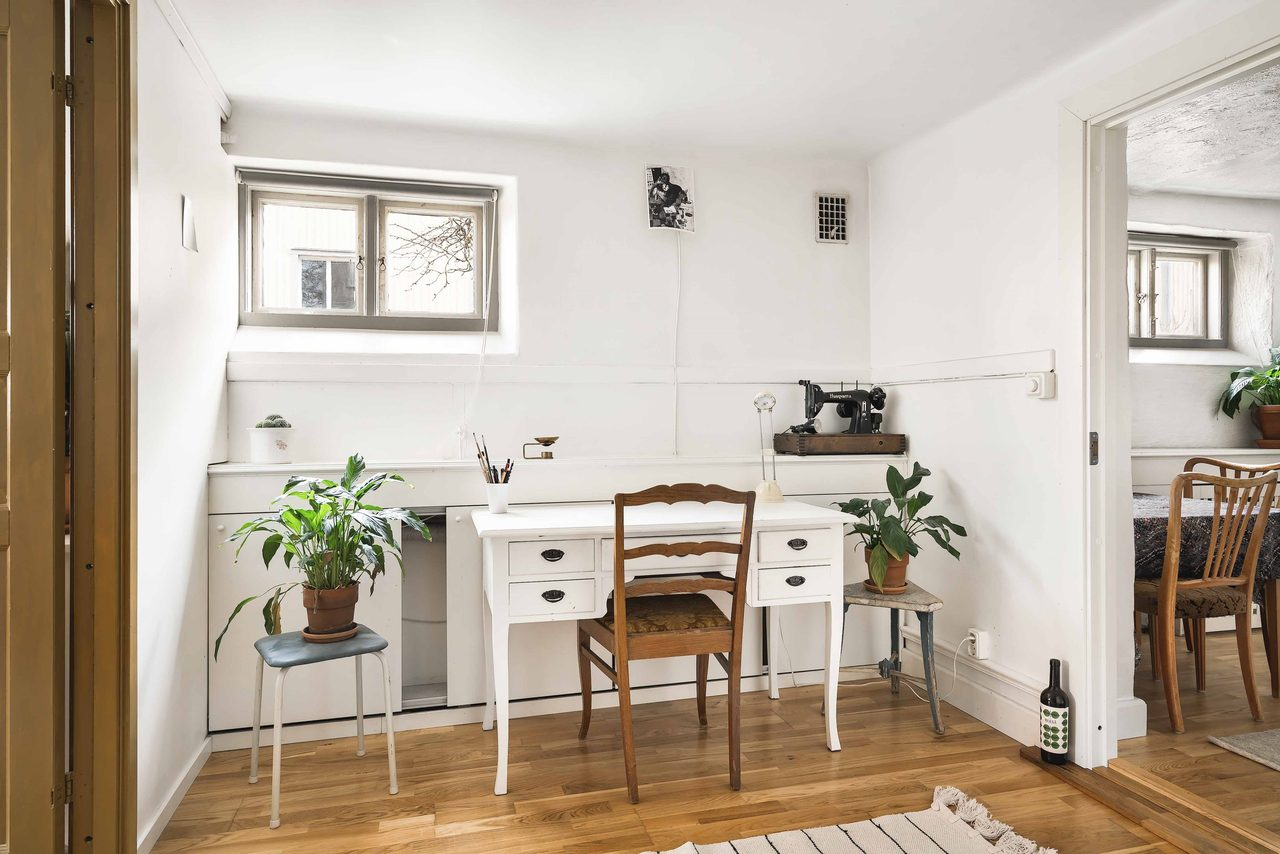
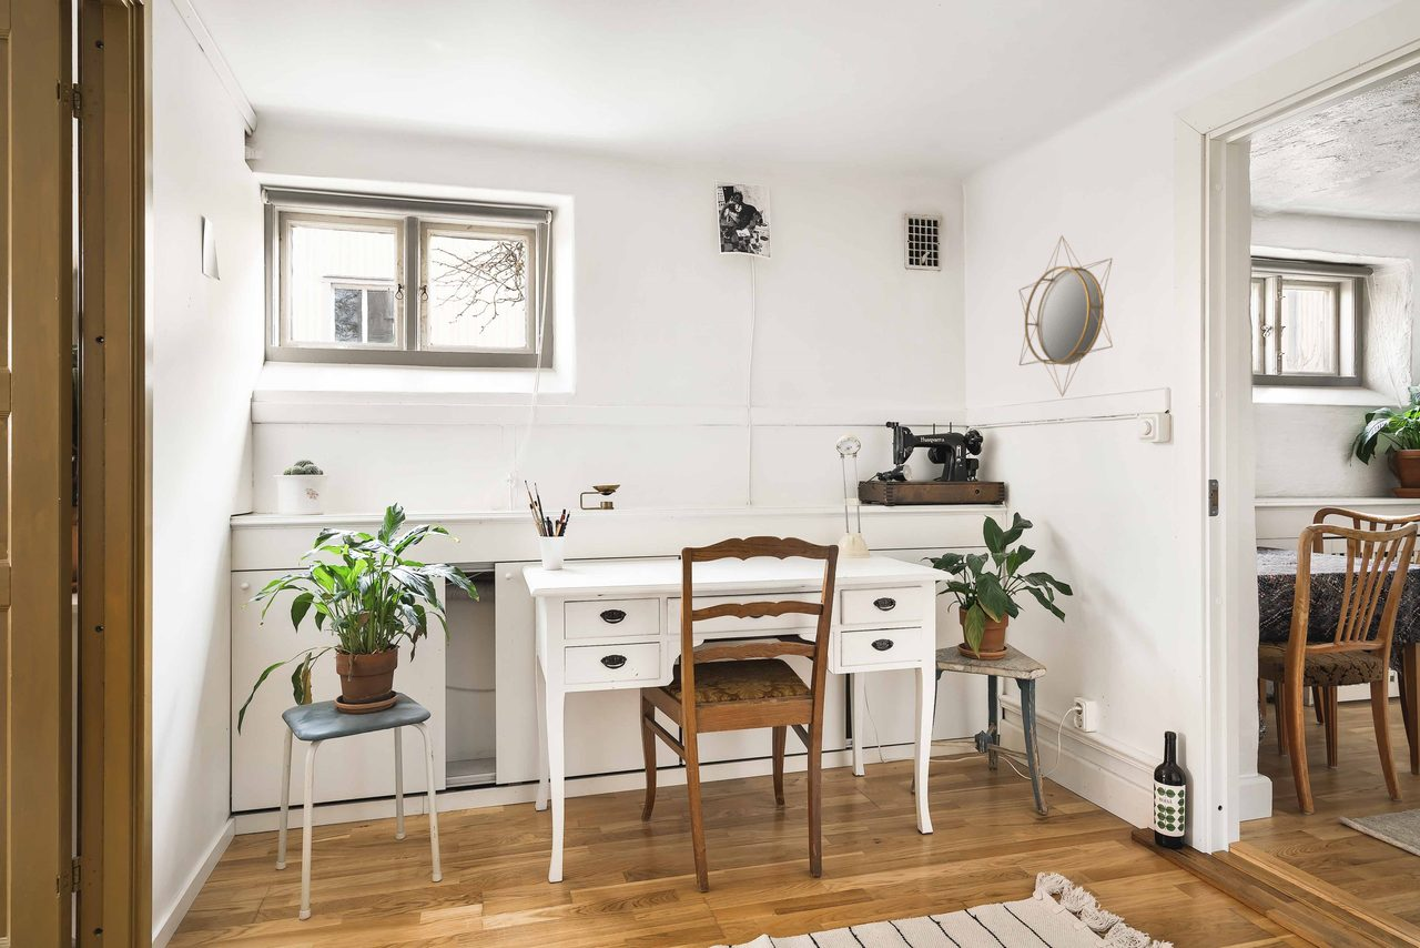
+ home mirror (1062, 315)
